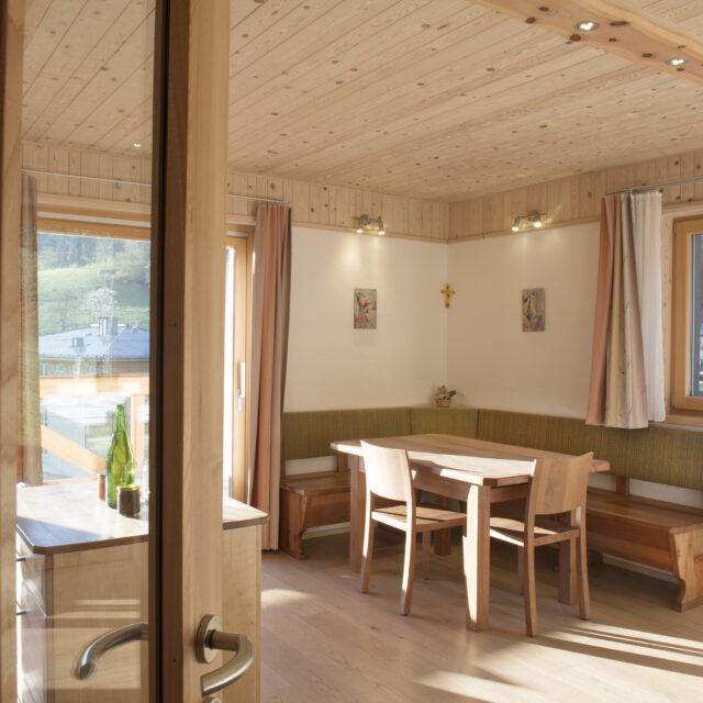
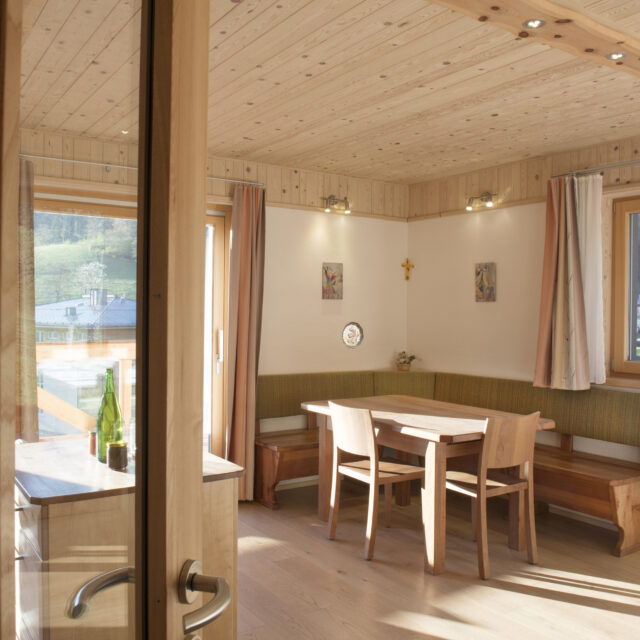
+ decorative plate (352, 335)
